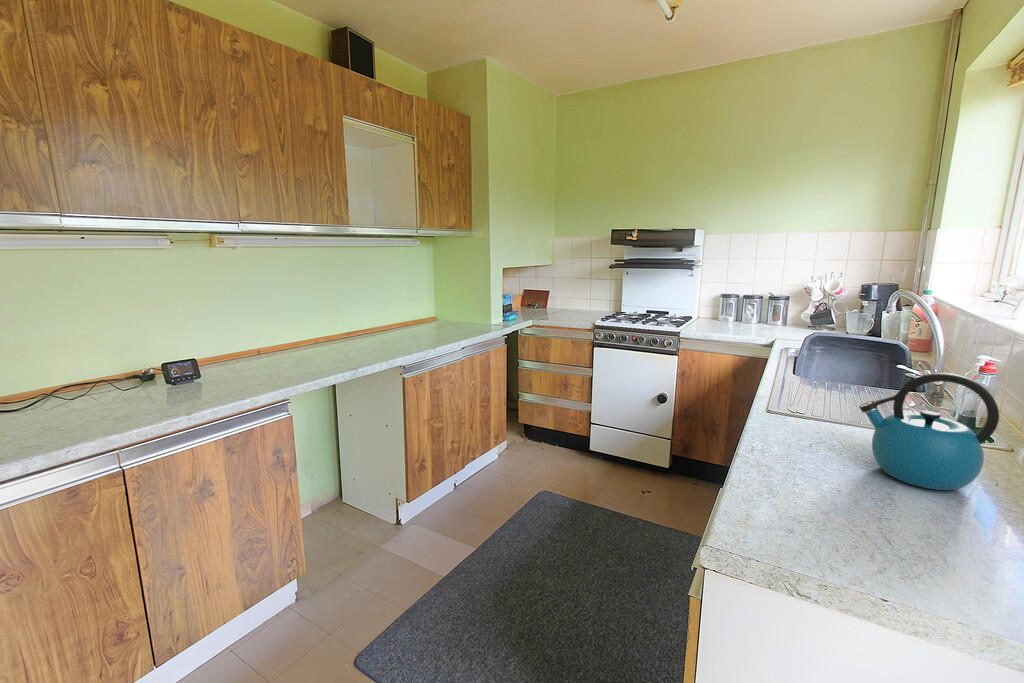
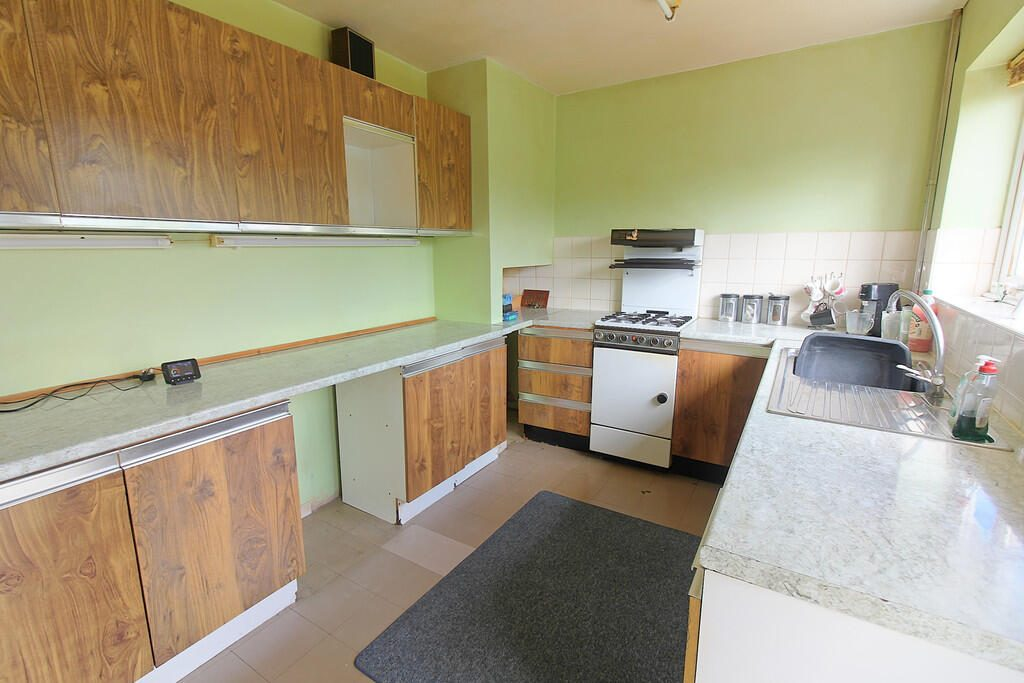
- kettle (921, 424)
